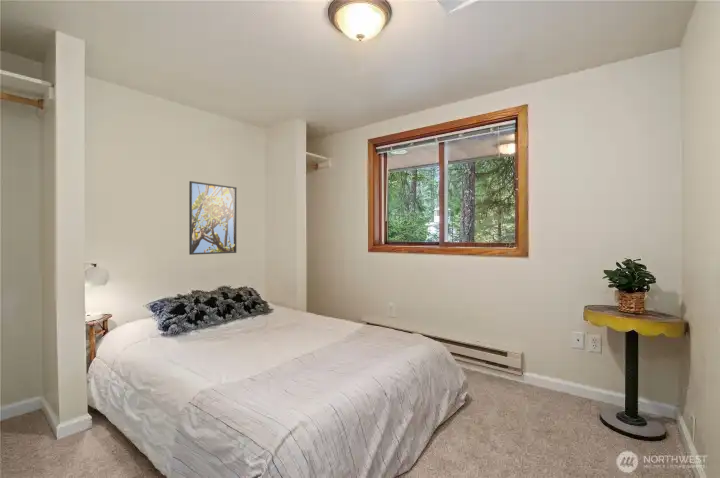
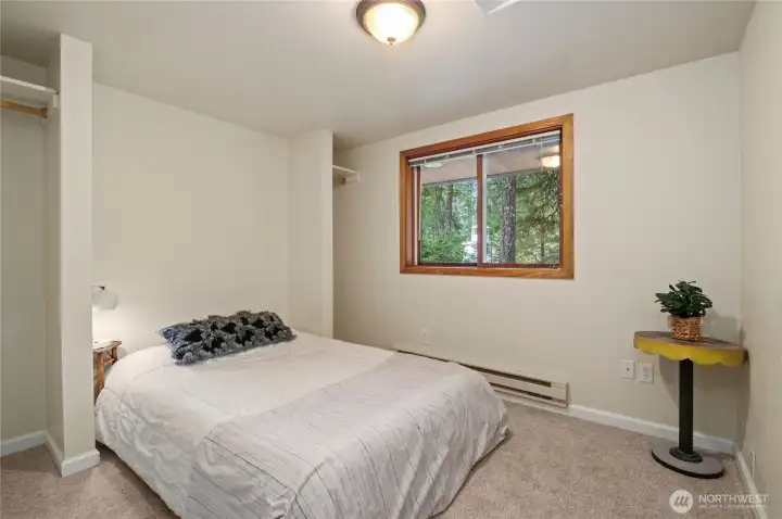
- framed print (214, 219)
